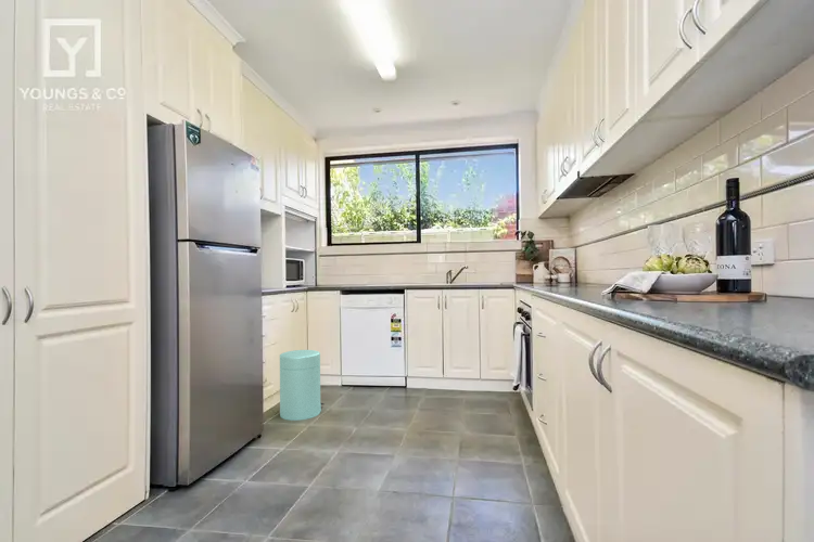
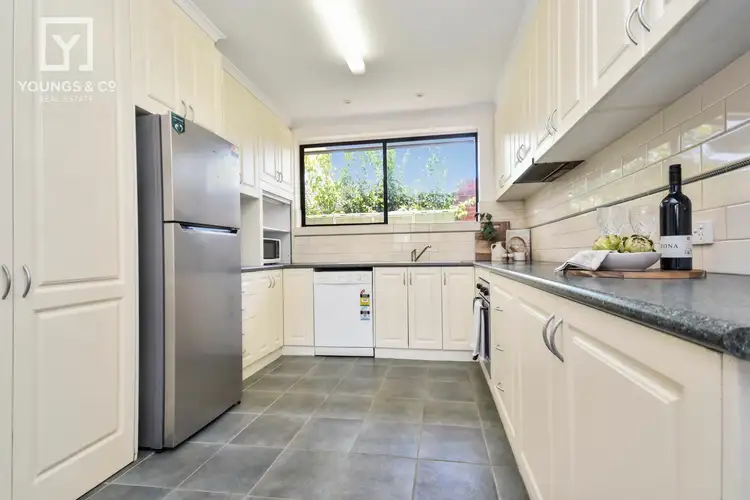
- trash can (303, 382)
